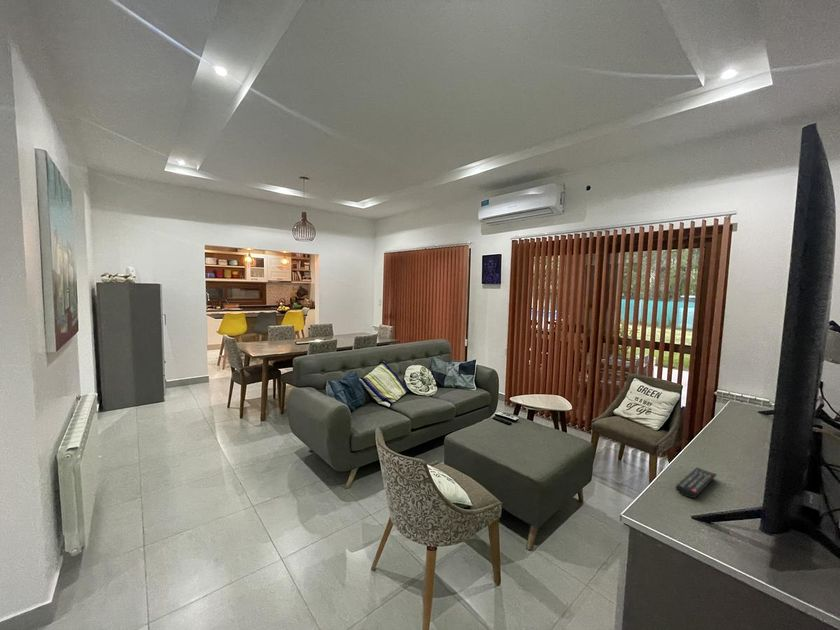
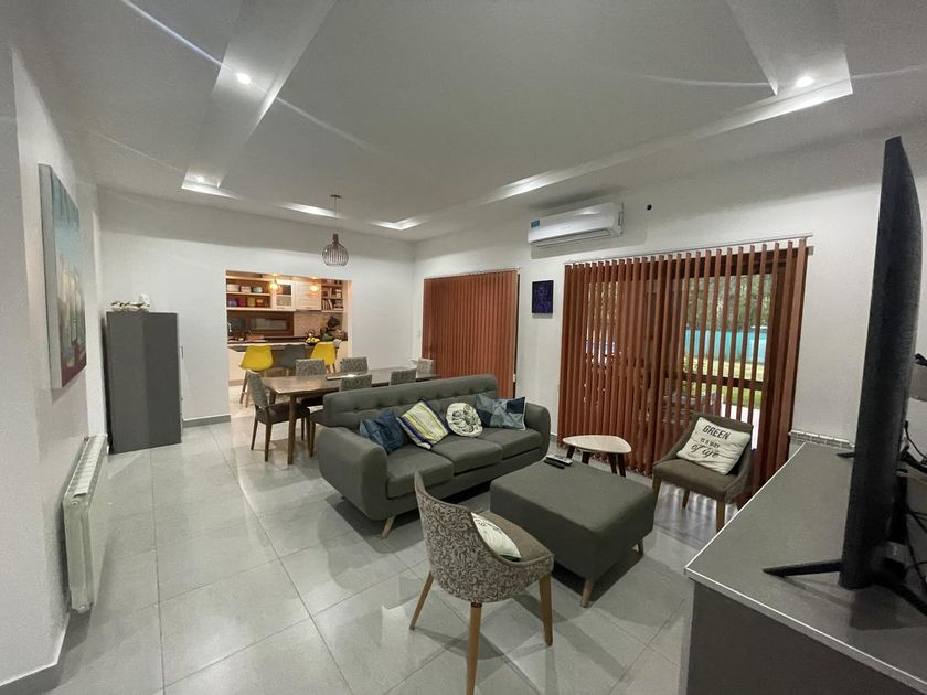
- remote control (696, 481)
